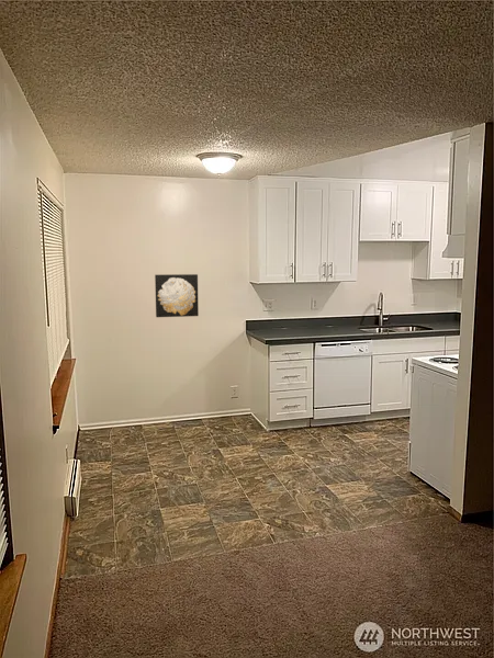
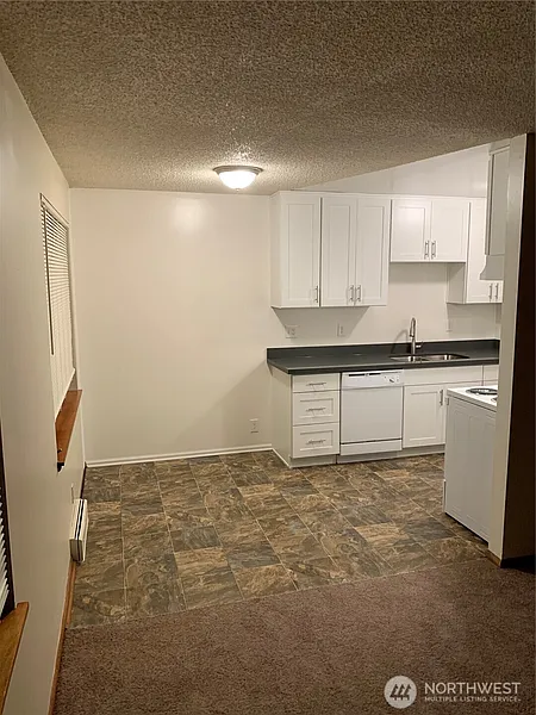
- wall art (177, 295)
